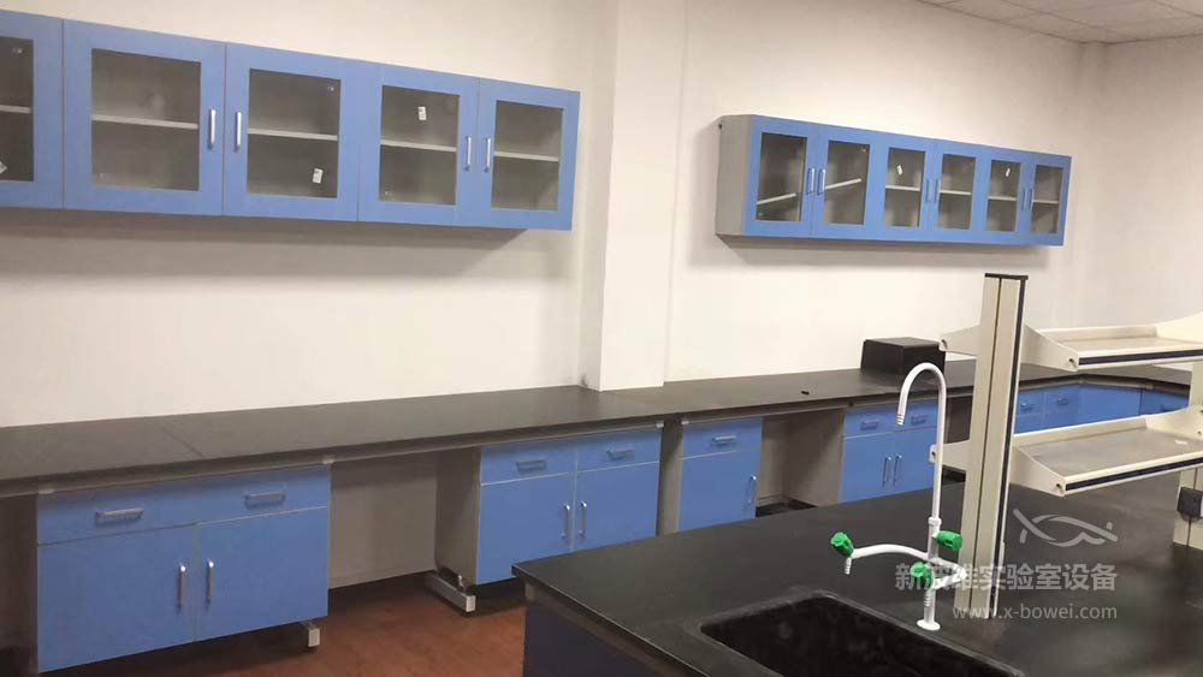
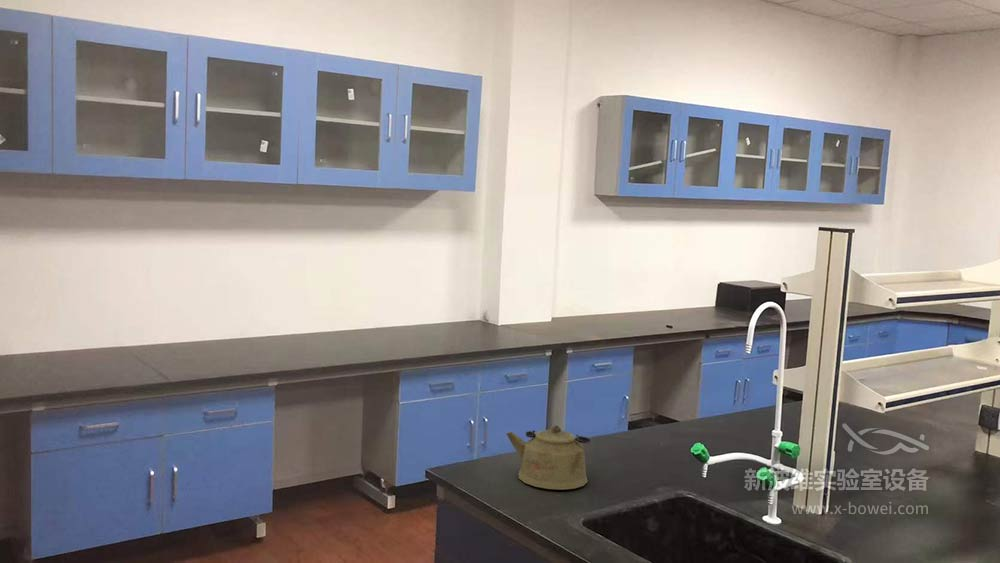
+ kettle (547, 450)
